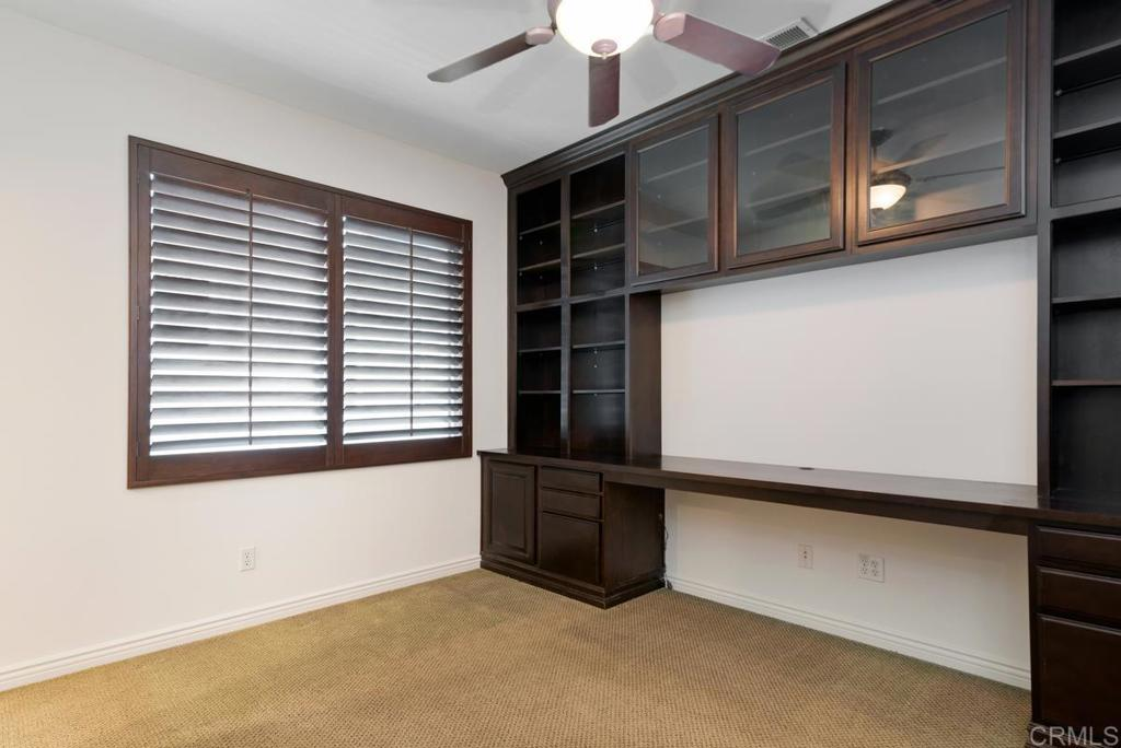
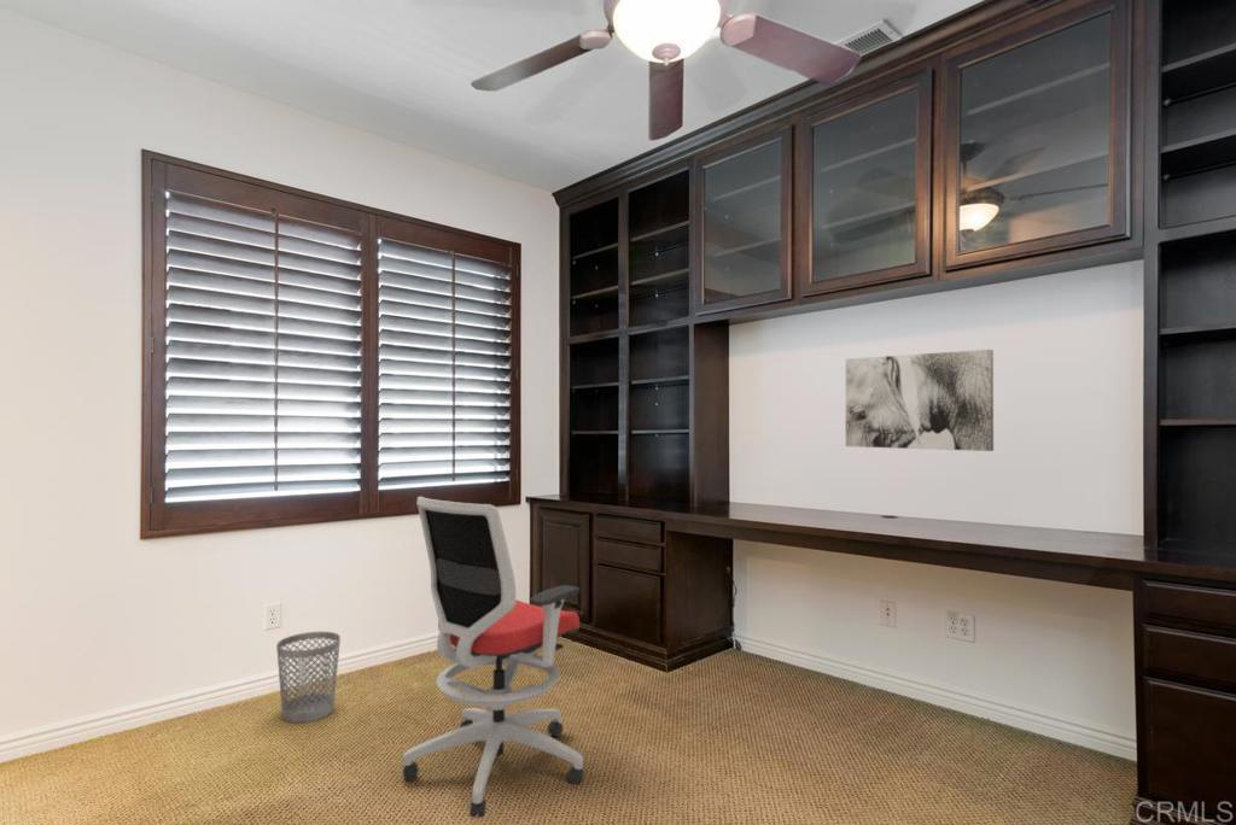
+ wastebasket (308, 677)
+ wall art (914, 400)
+ office chair (505, 627)
